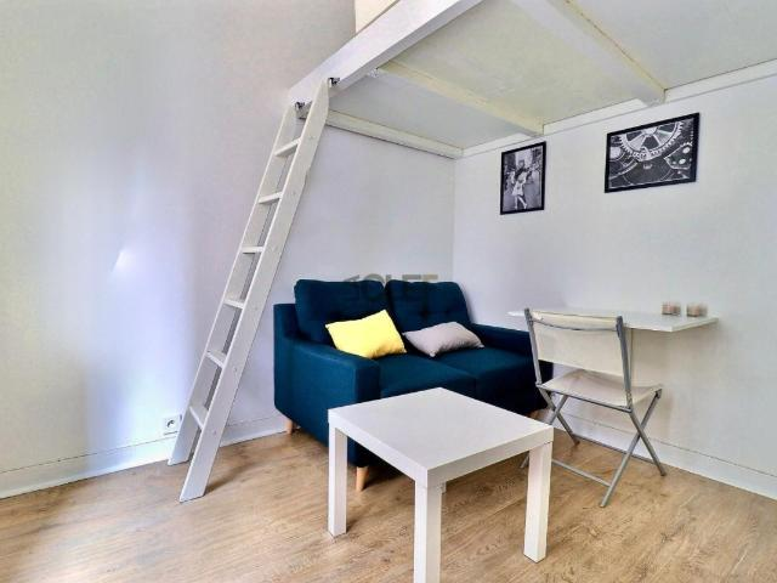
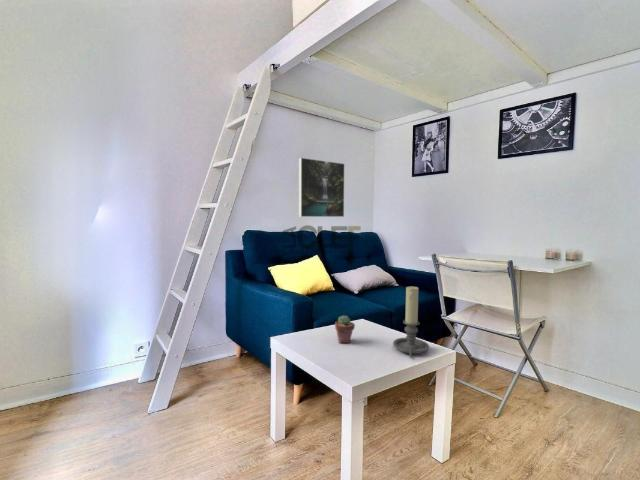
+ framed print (322, 189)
+ potted succulent (344, 328)
+ candle holder (411, 319)
